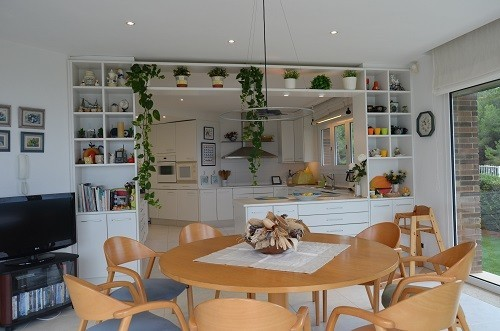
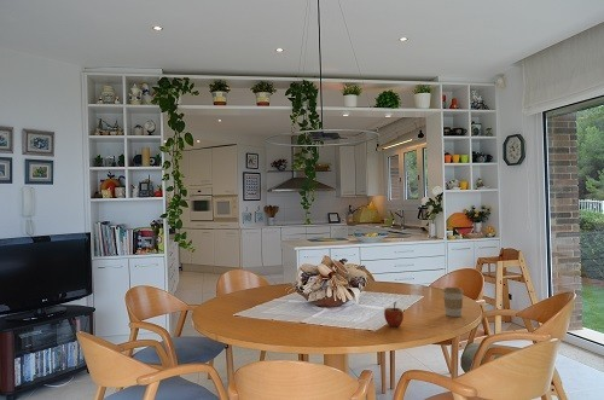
+ apple (394, 313)
+ coffee cup (453, 300)
